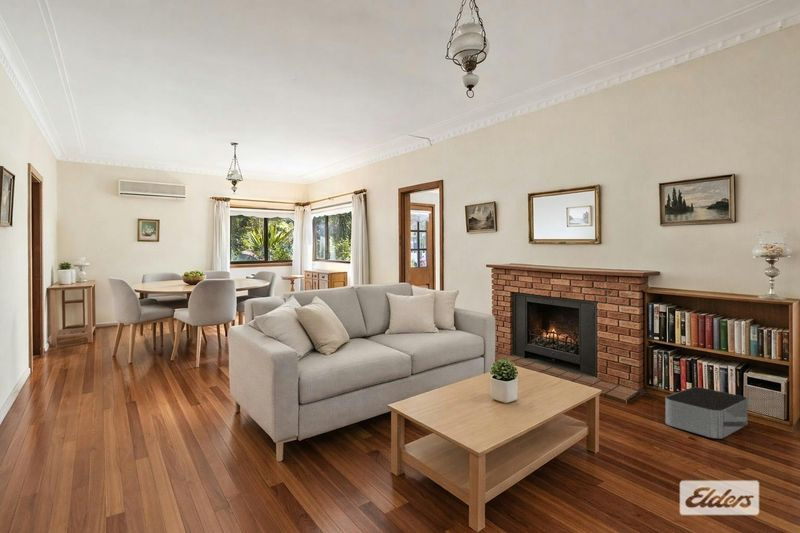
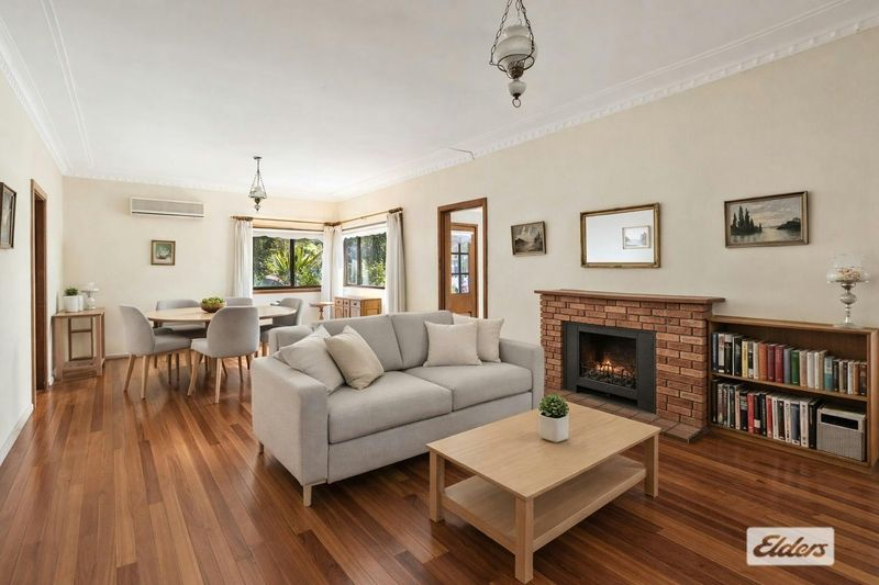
- storage bin (706, 410)
